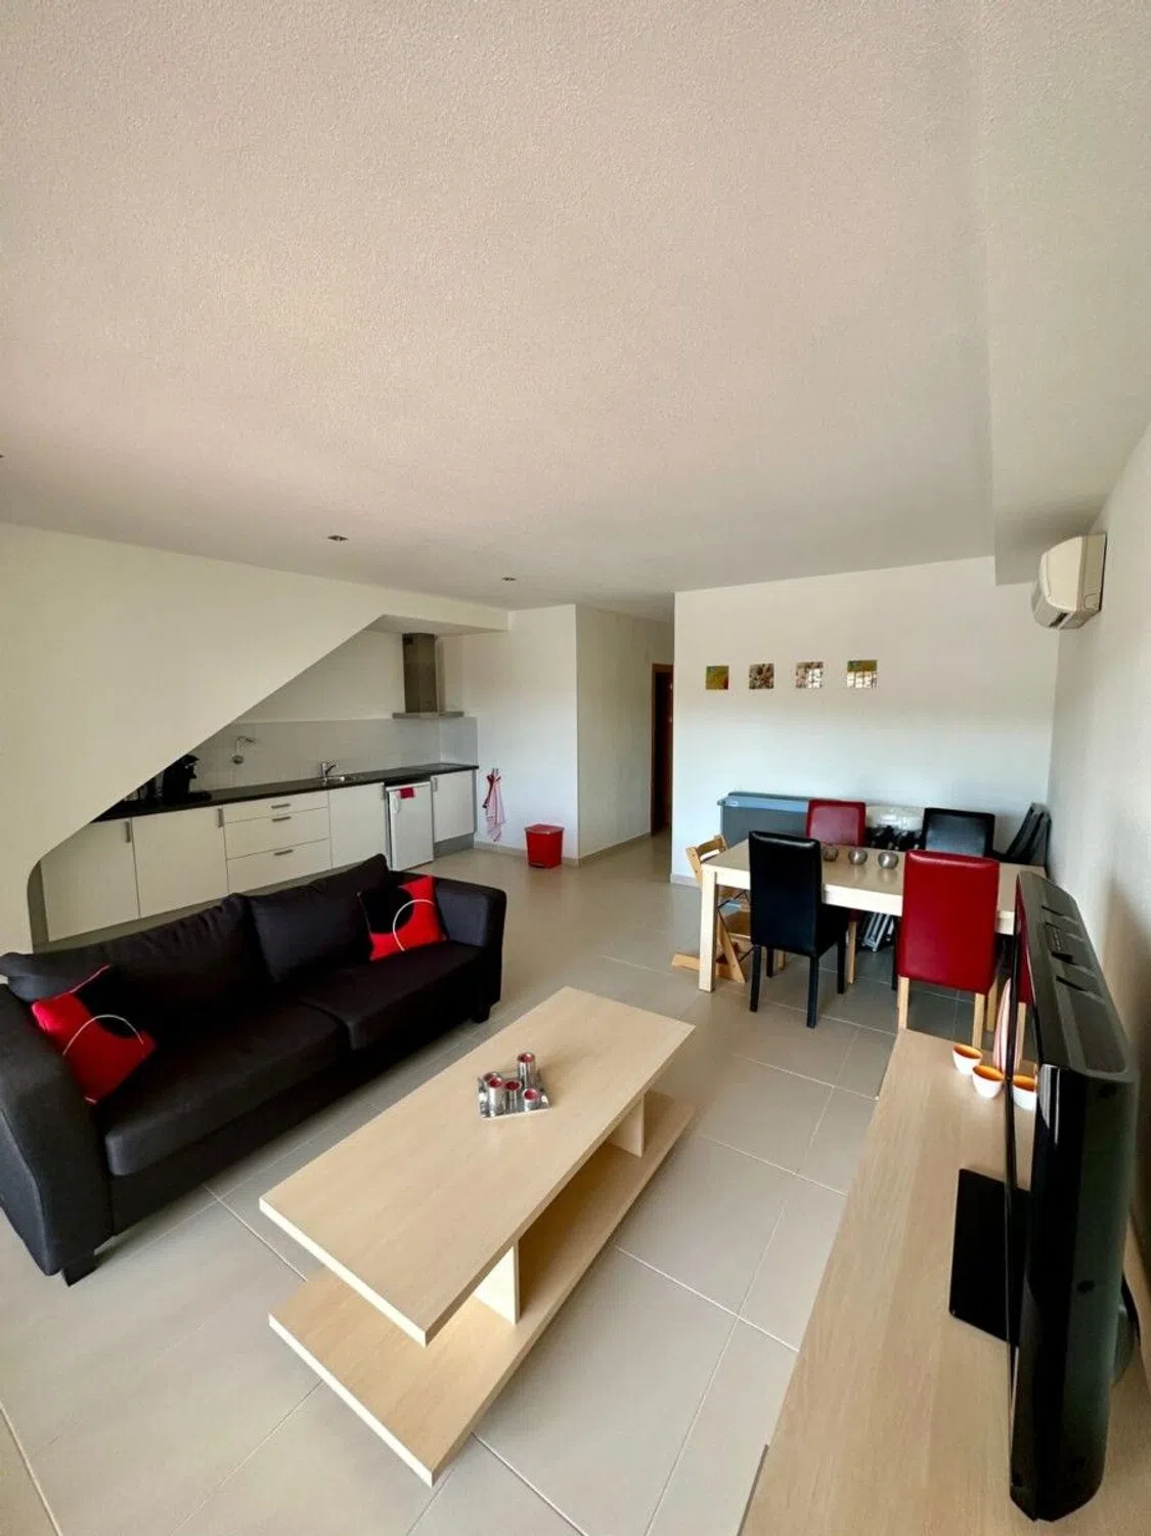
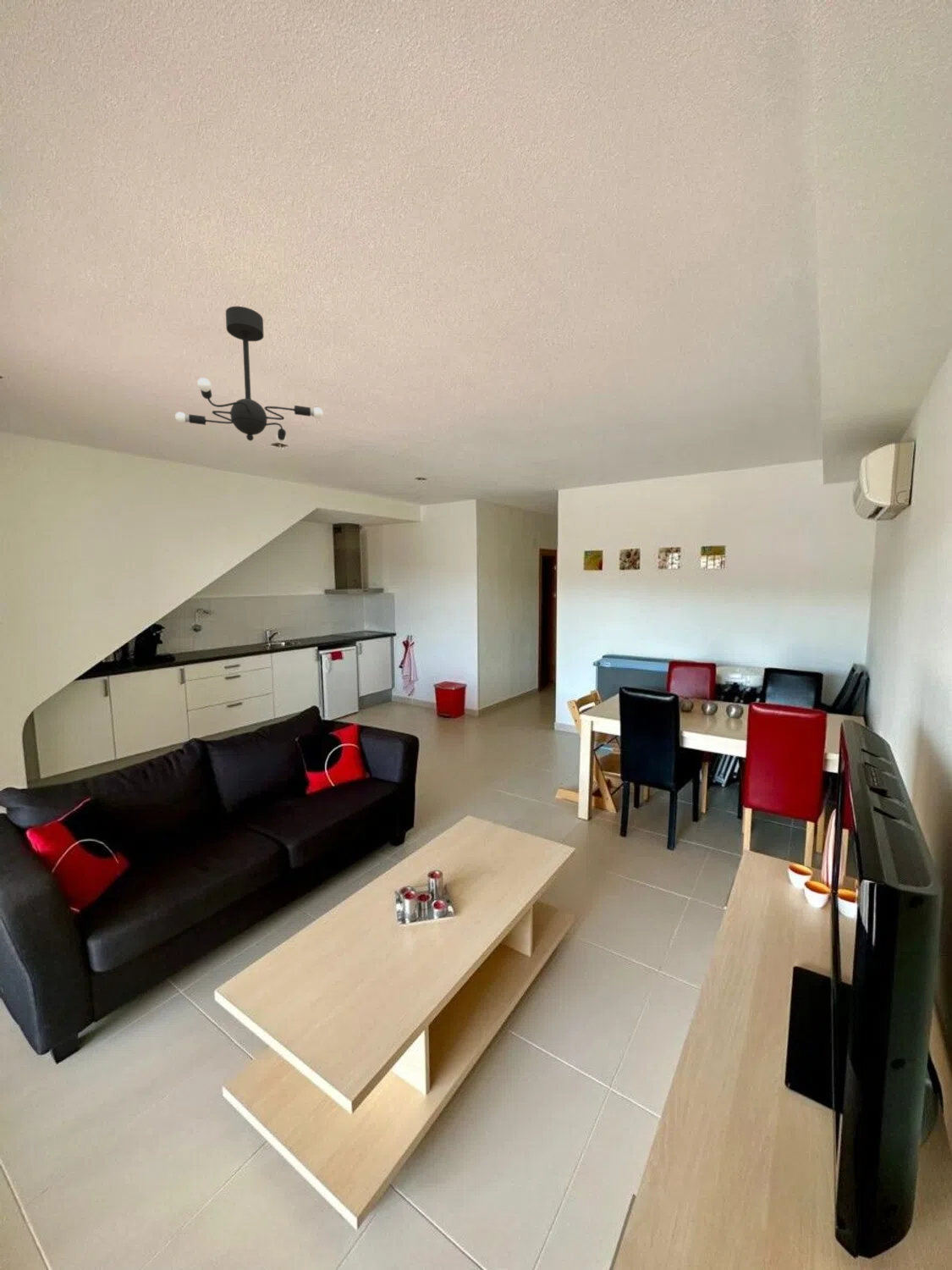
+ ceiling light fixture (247, 378)
